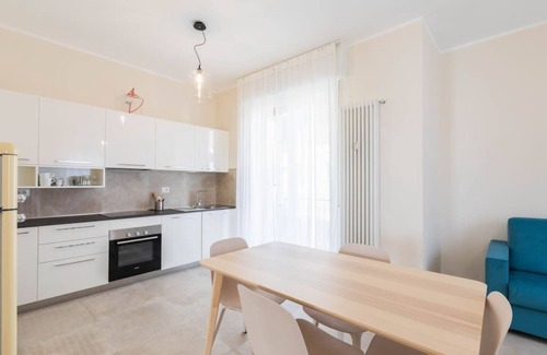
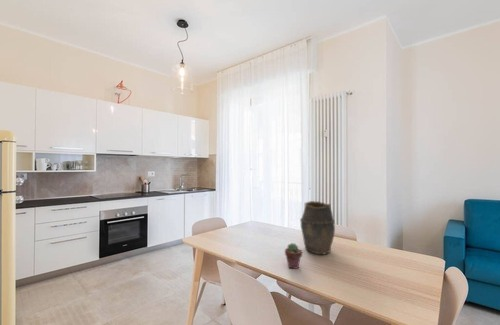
+ potted succulent (293, 254)
+ vase (317, 226)
